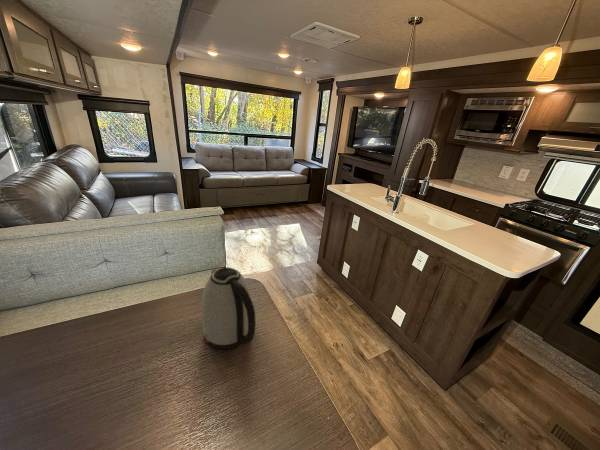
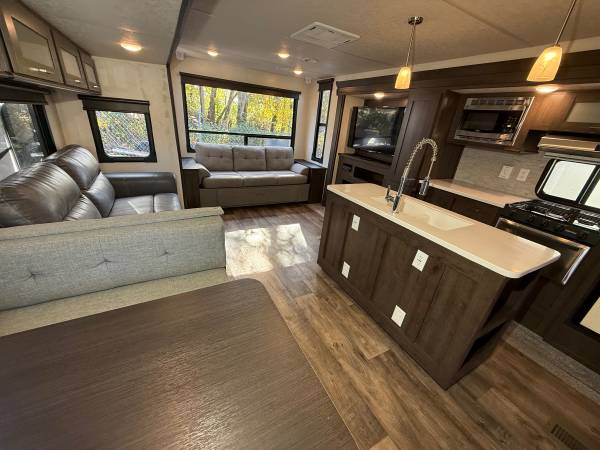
- kettle (231, 307)
